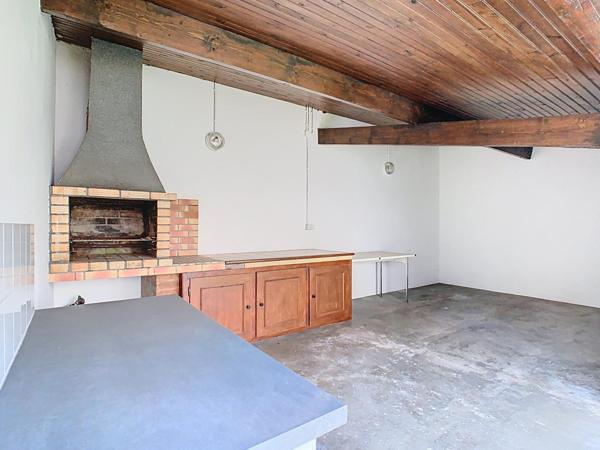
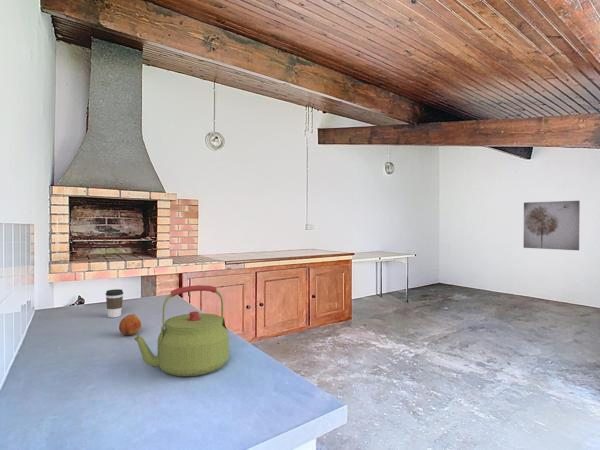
+ kettle (183, 327)
+ fruit (130, 324)
+ wall art (550, 225)
+ coffee cup (114, 303)
